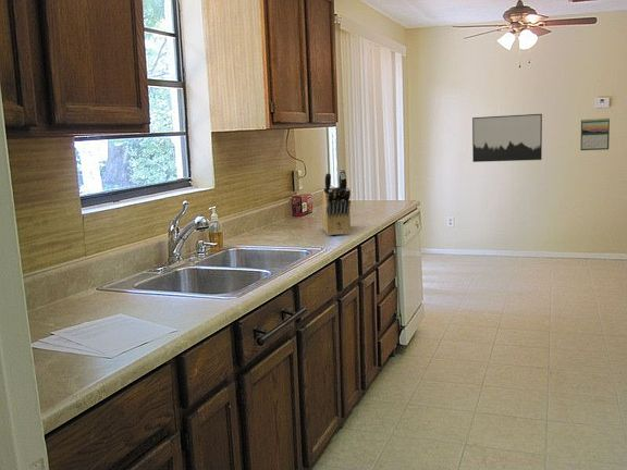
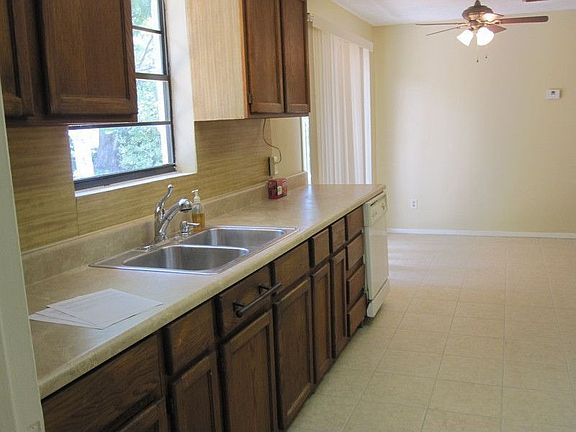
- wall art (506, 138)
- knife block (335, 200)
- calendar (594, 134)
